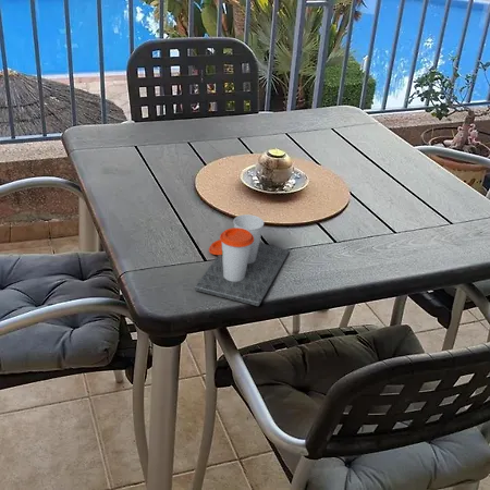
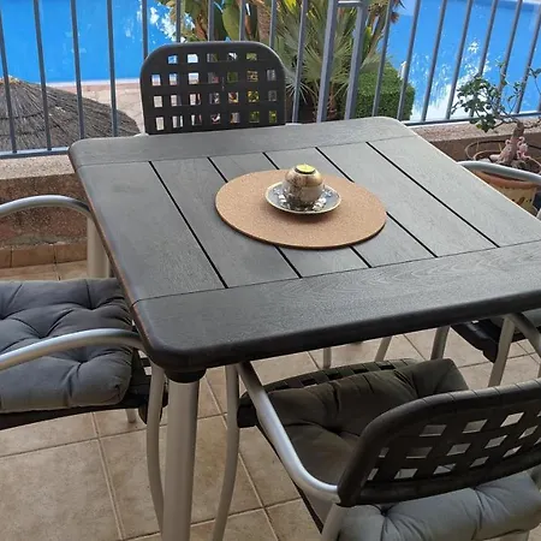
- cup (238, 247)
